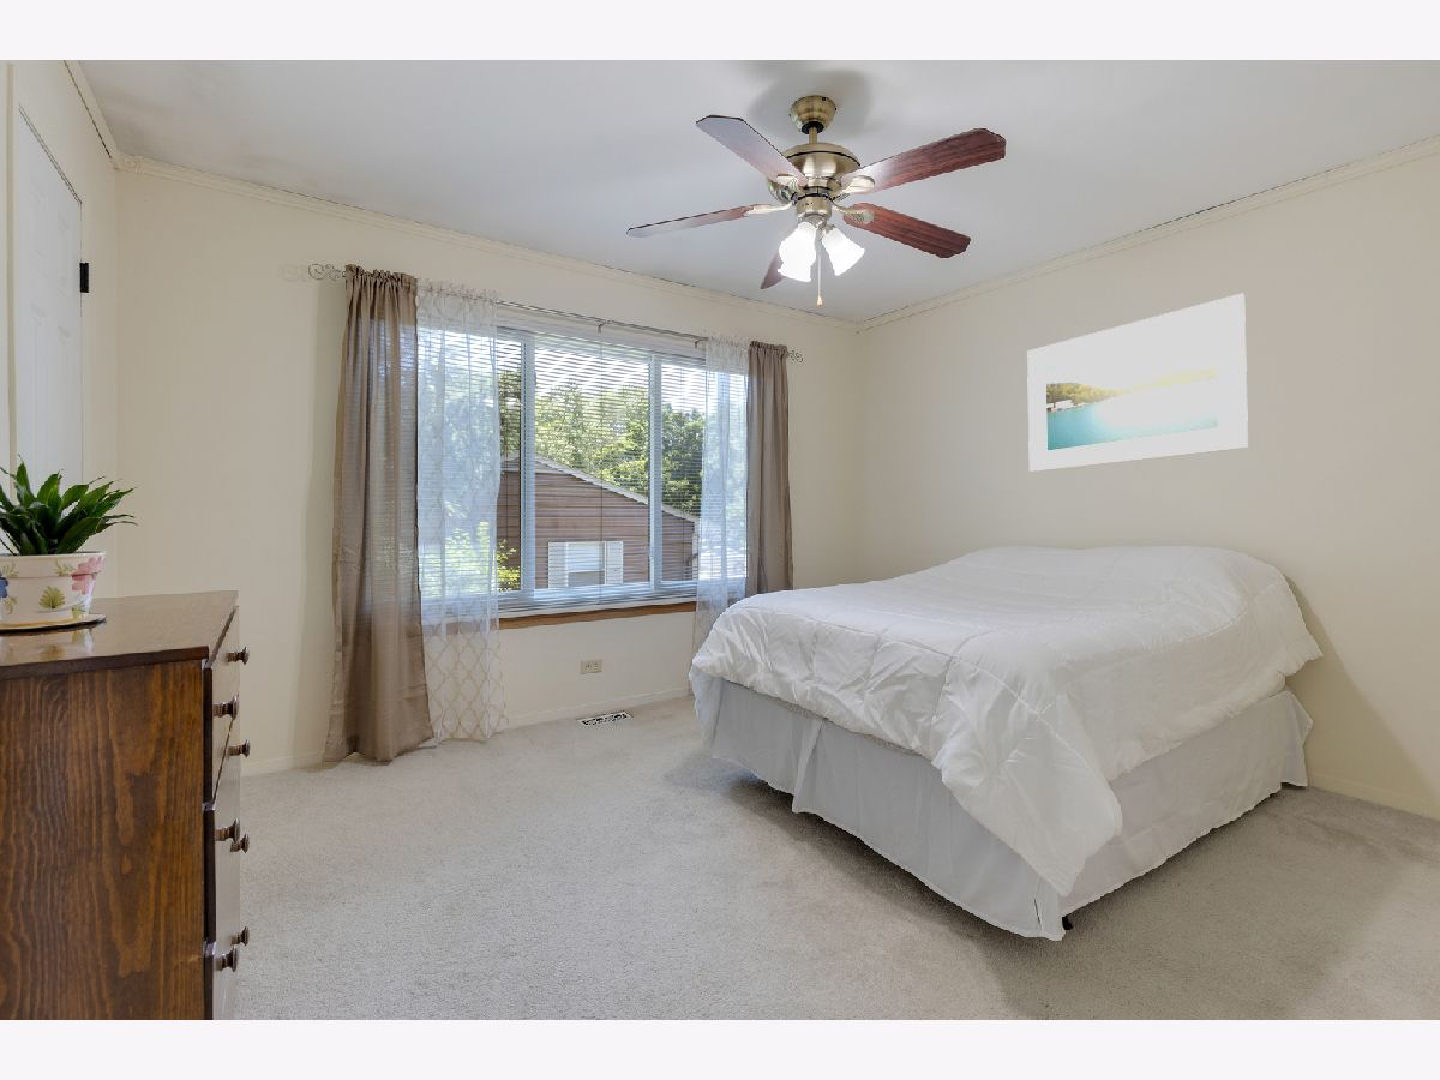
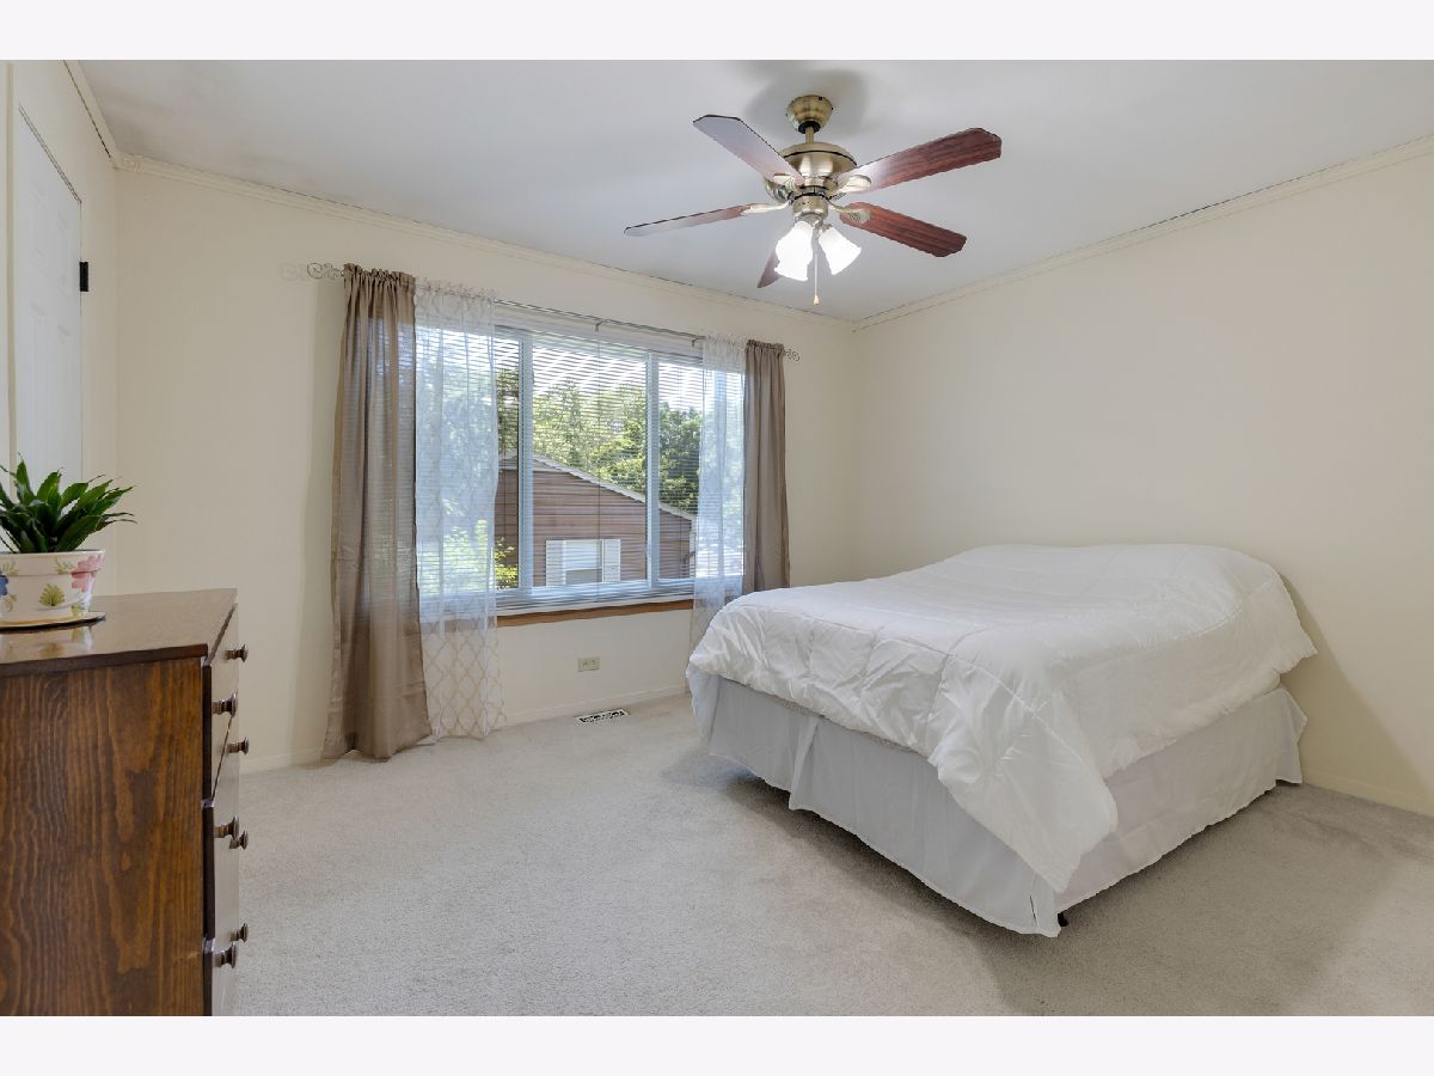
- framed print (1123, 392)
